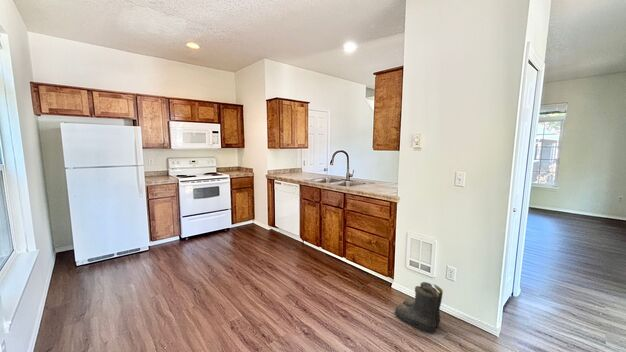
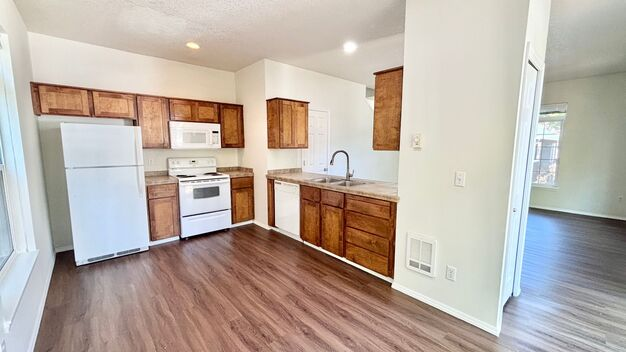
- boots (418, 301)
